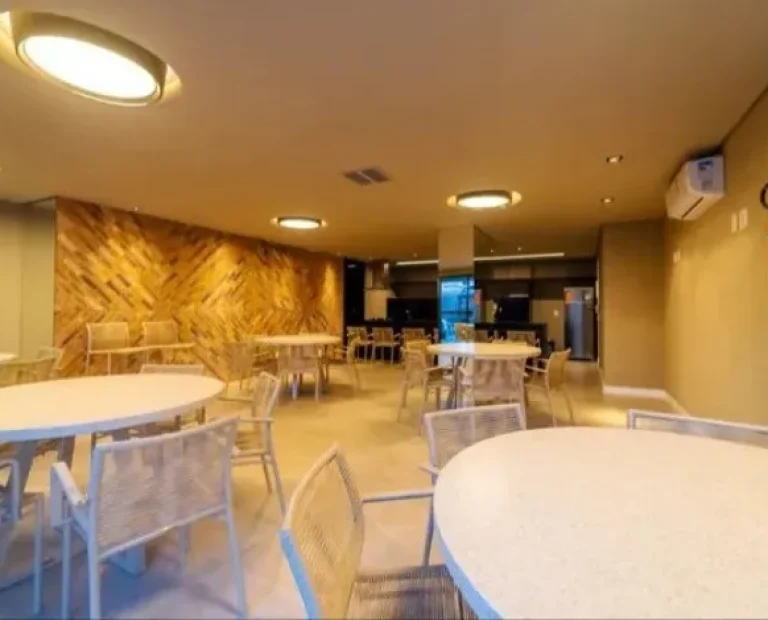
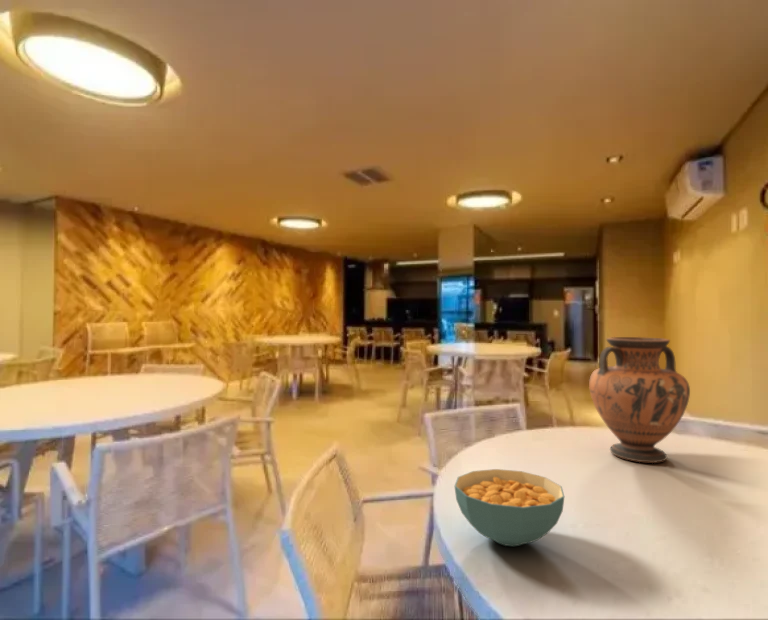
+ cereal bowl (508, 512)
+ vase (637, 396)
